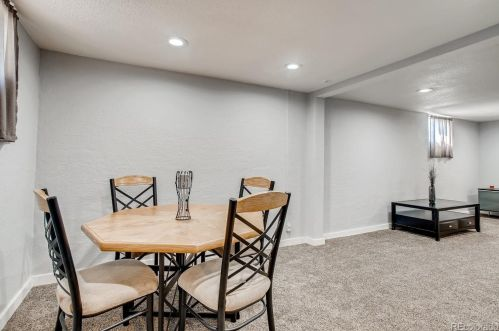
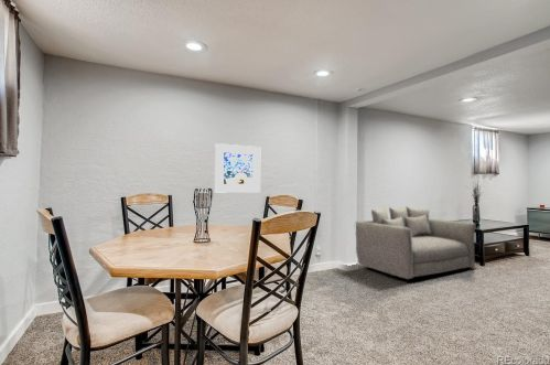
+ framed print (238, 169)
+ sofa (413, 236)
